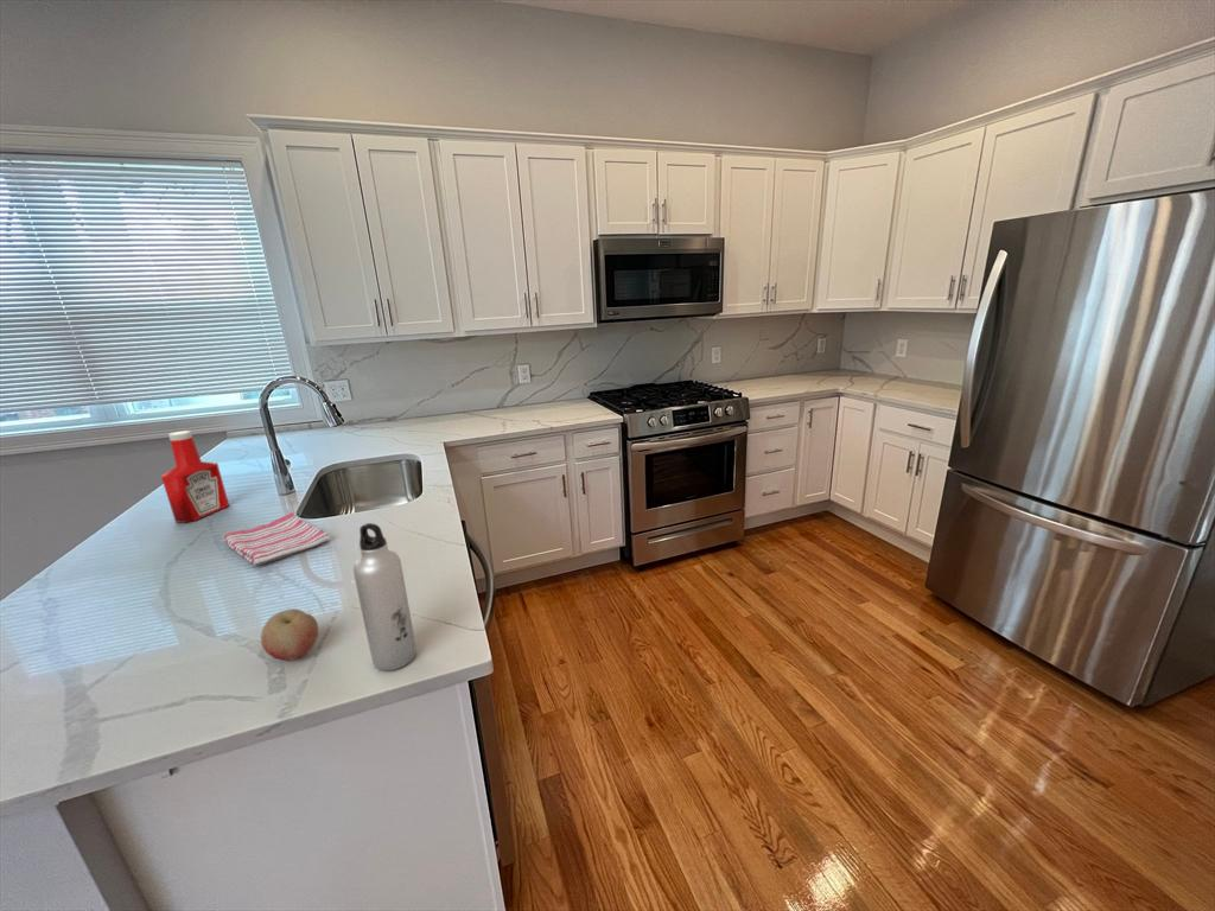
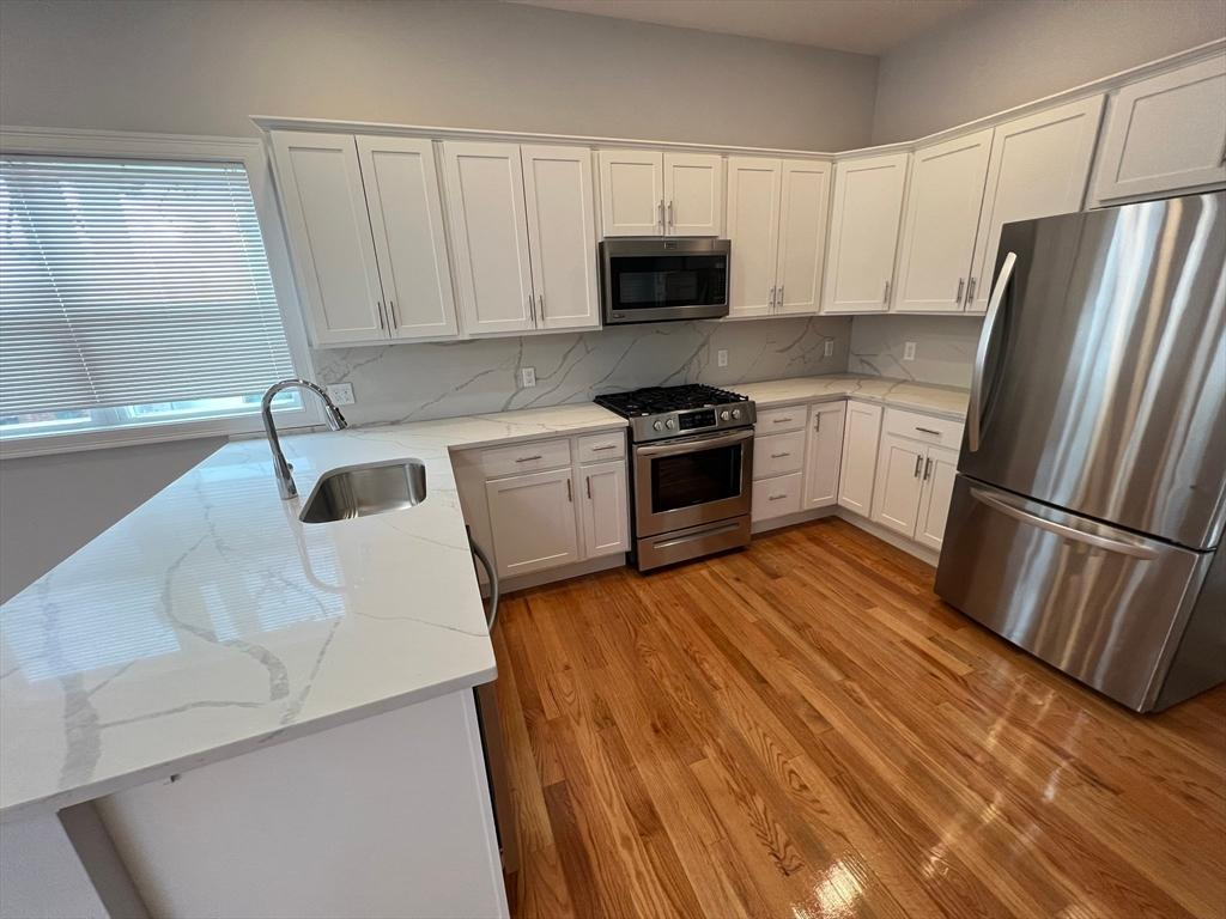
- dish towel (276, 536)
- fruit (290, 633)
- soap bottle (191, 473)
- water bottle (382, 593)
